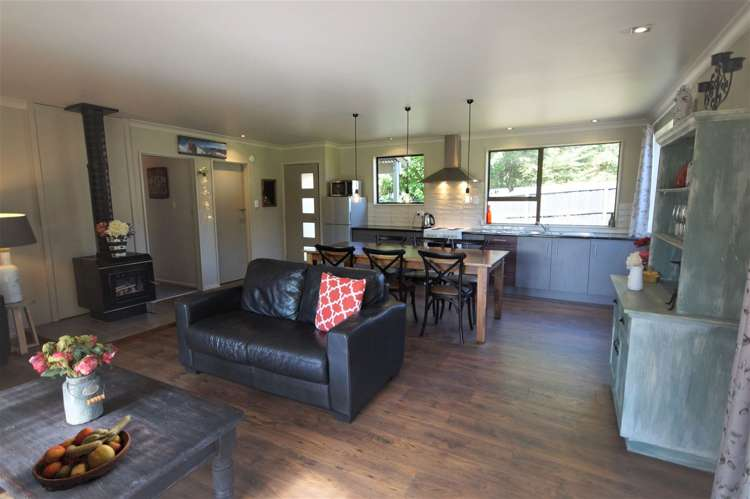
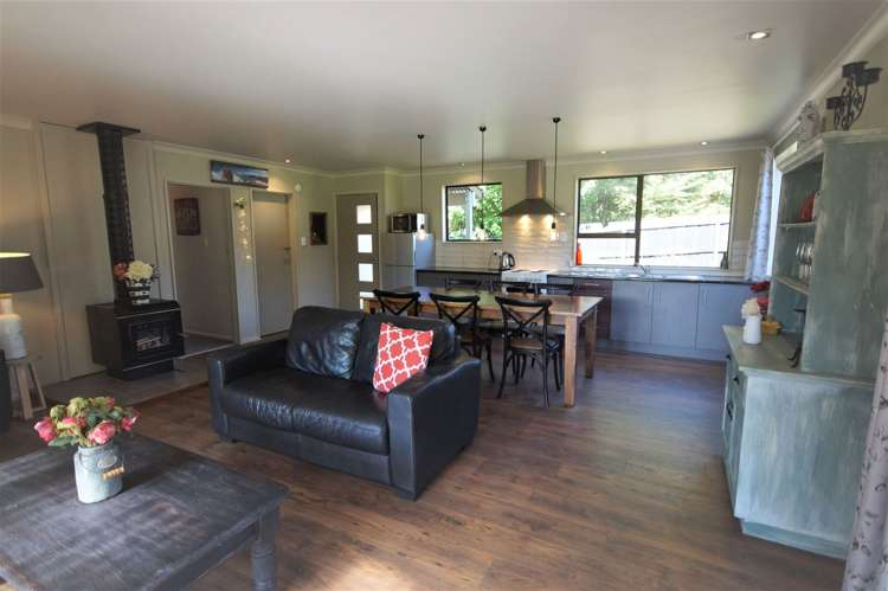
- fruit bowl (84, 448)
